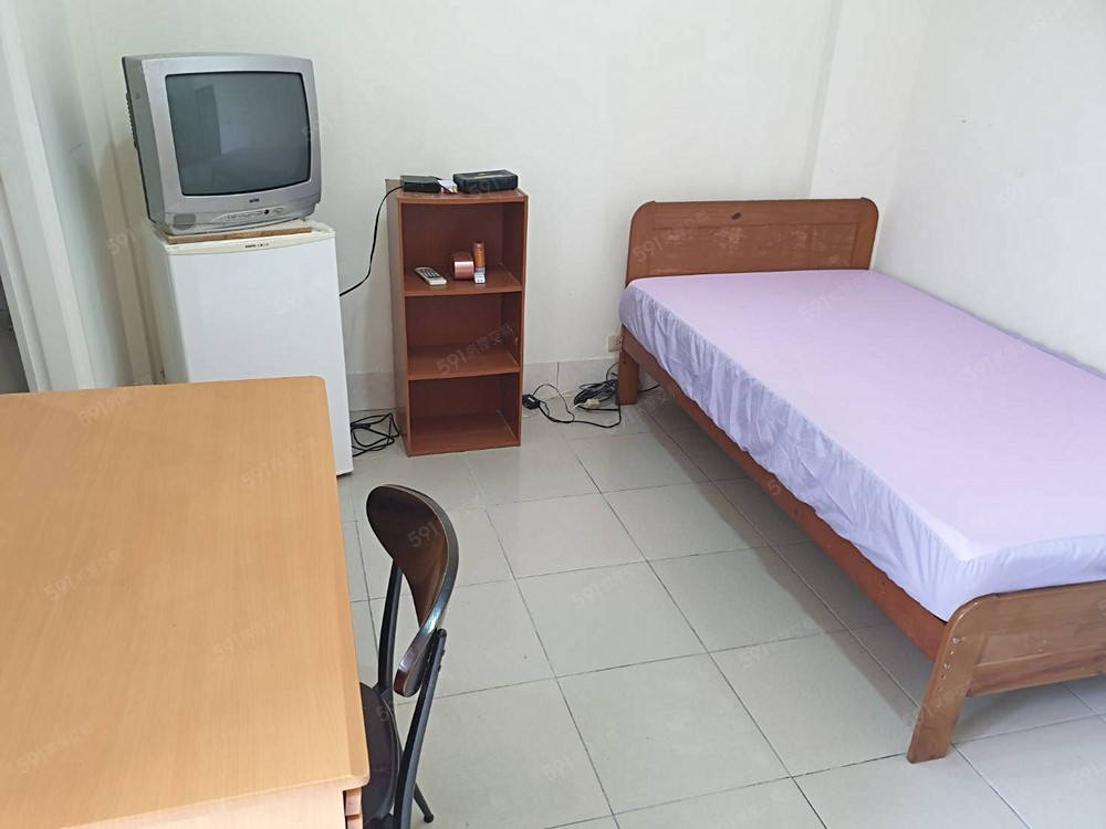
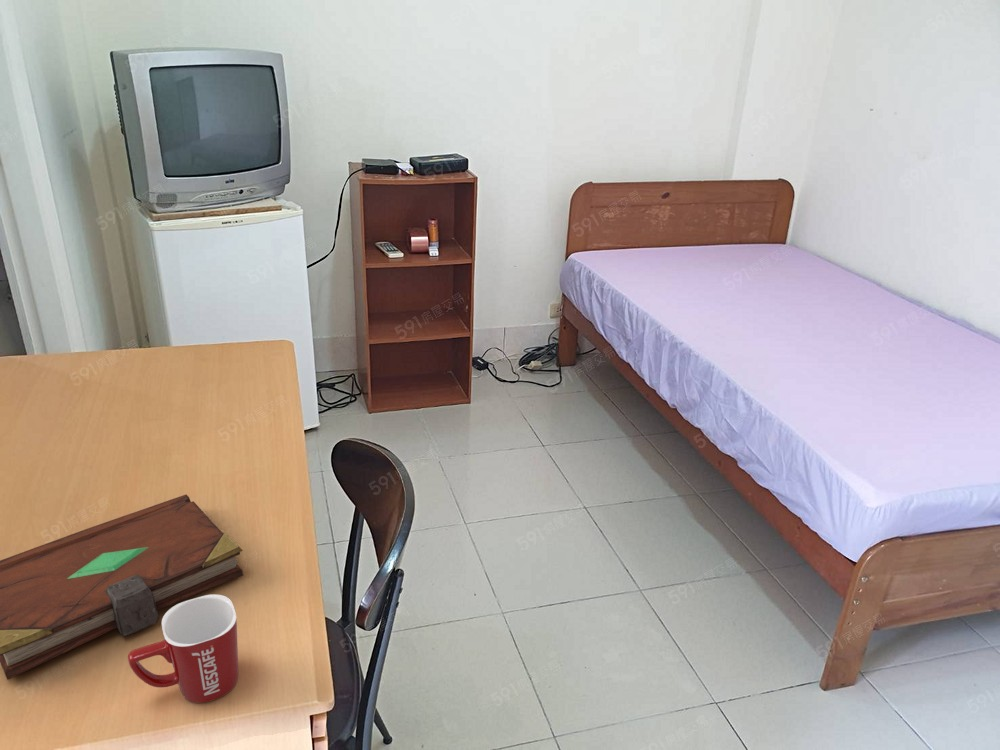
+ book (109, 568)
+ mug (186, 656)
